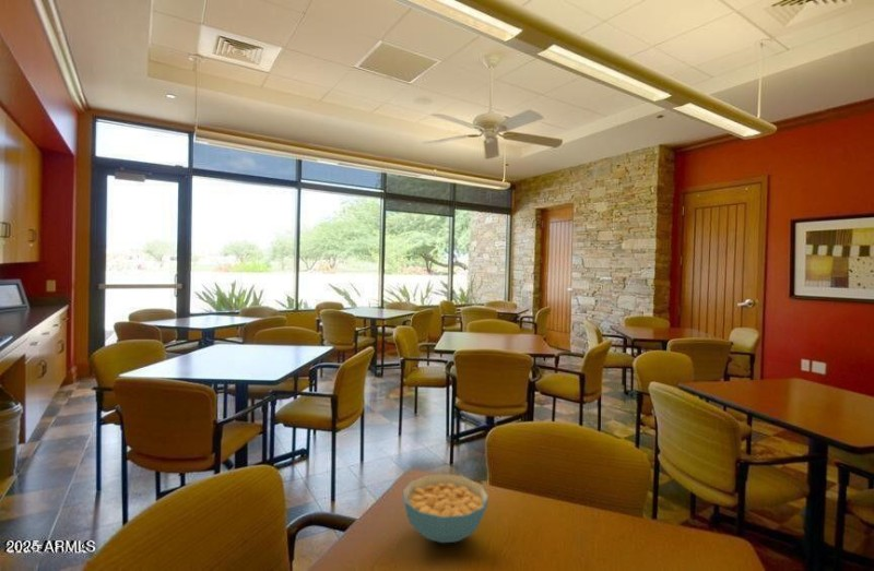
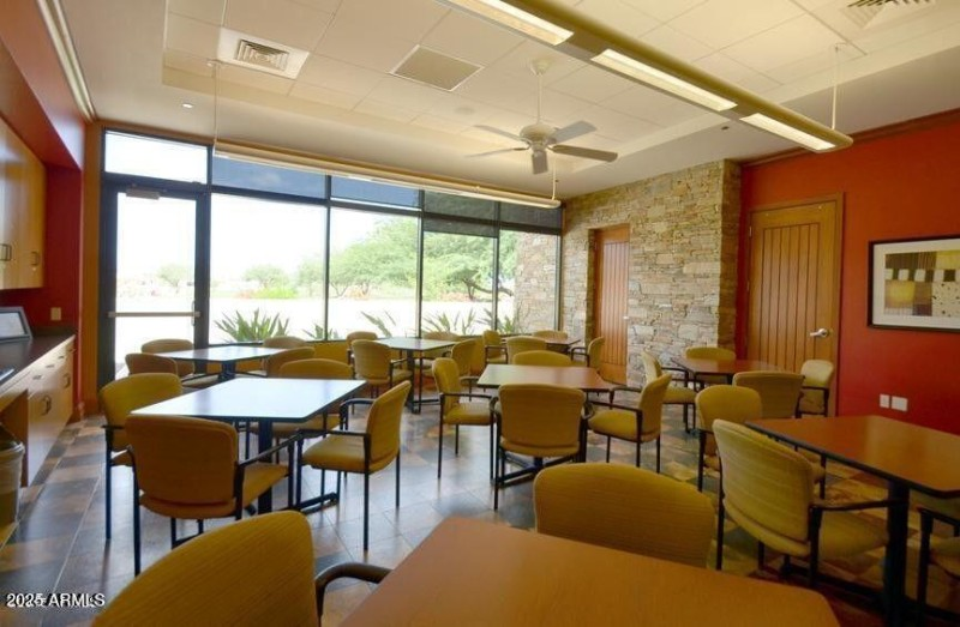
- cereal bowl (445, 514)
